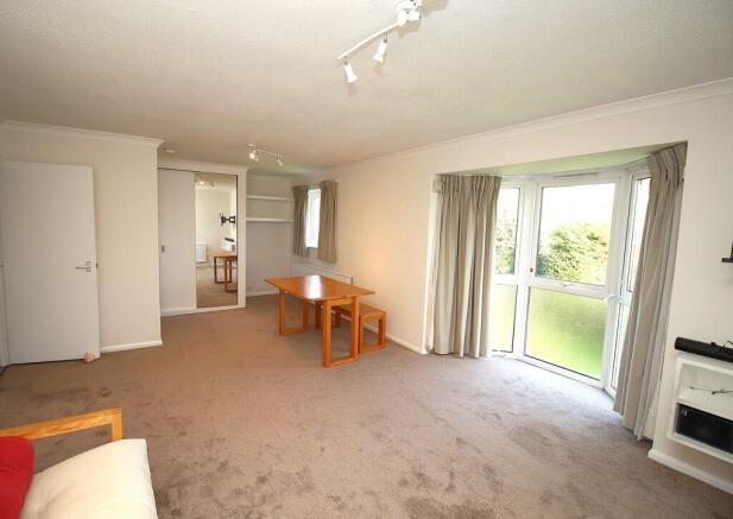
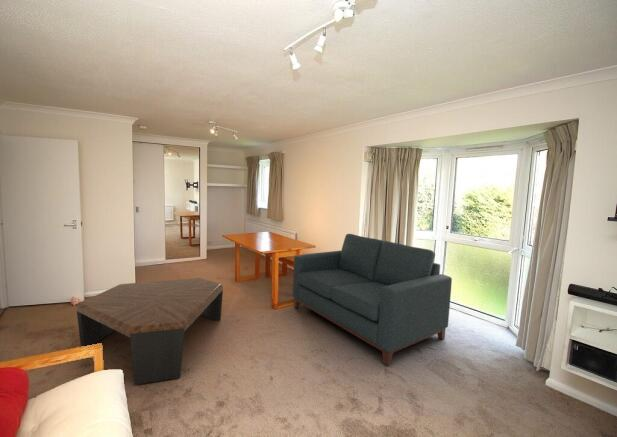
+ sofa (363, 282)
+ coffee table (166, 315)
